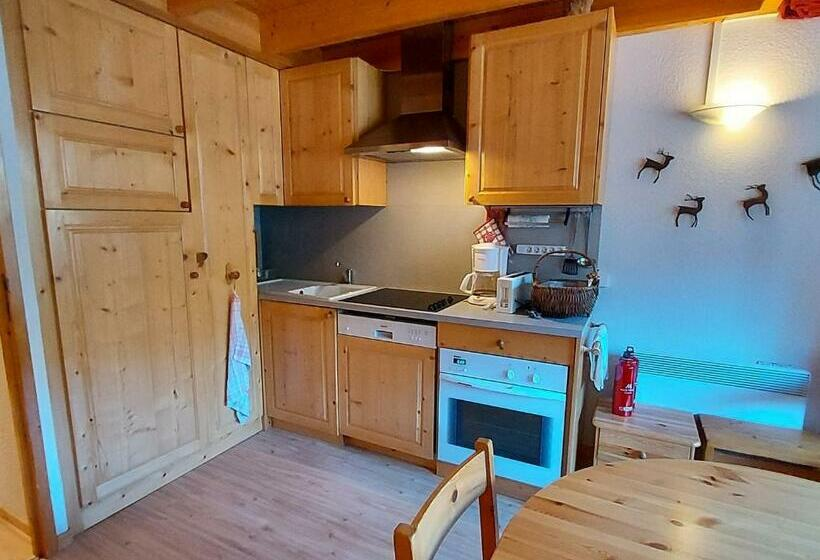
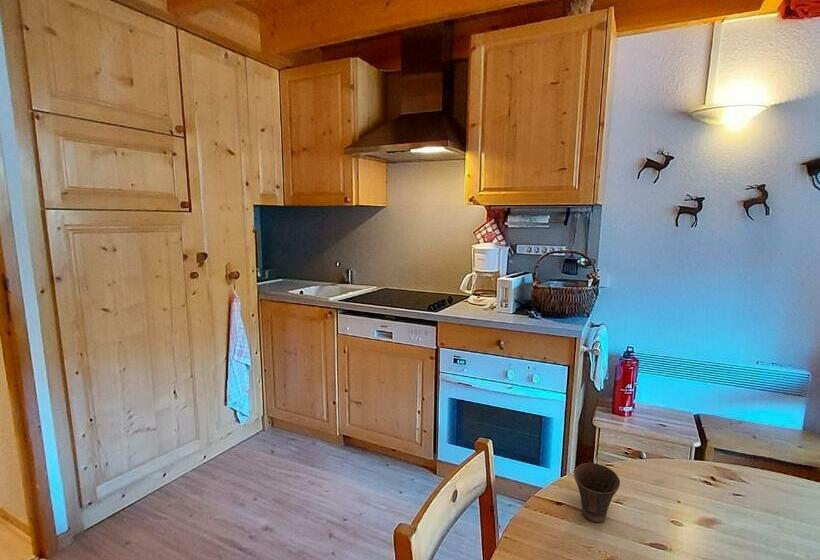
+ cup (595, 496)
